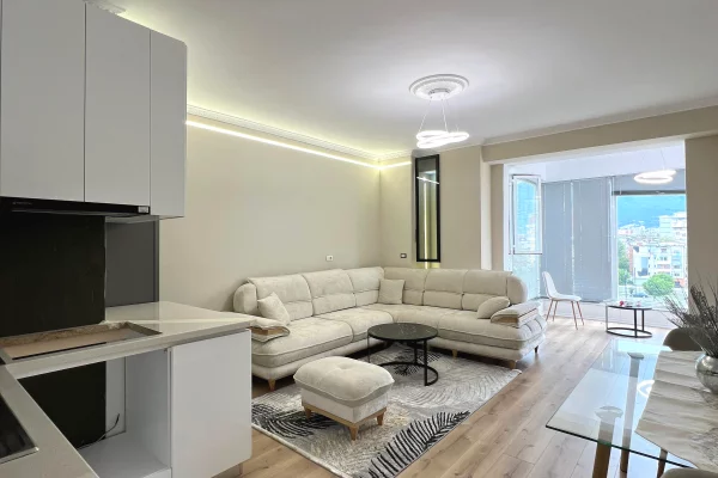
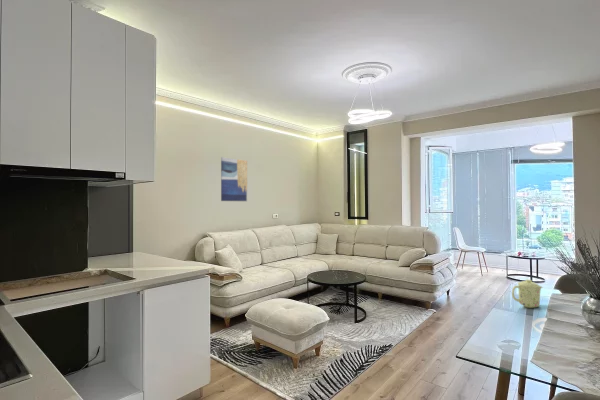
+ mug (527, 293)
+ wall art (234, 180)
